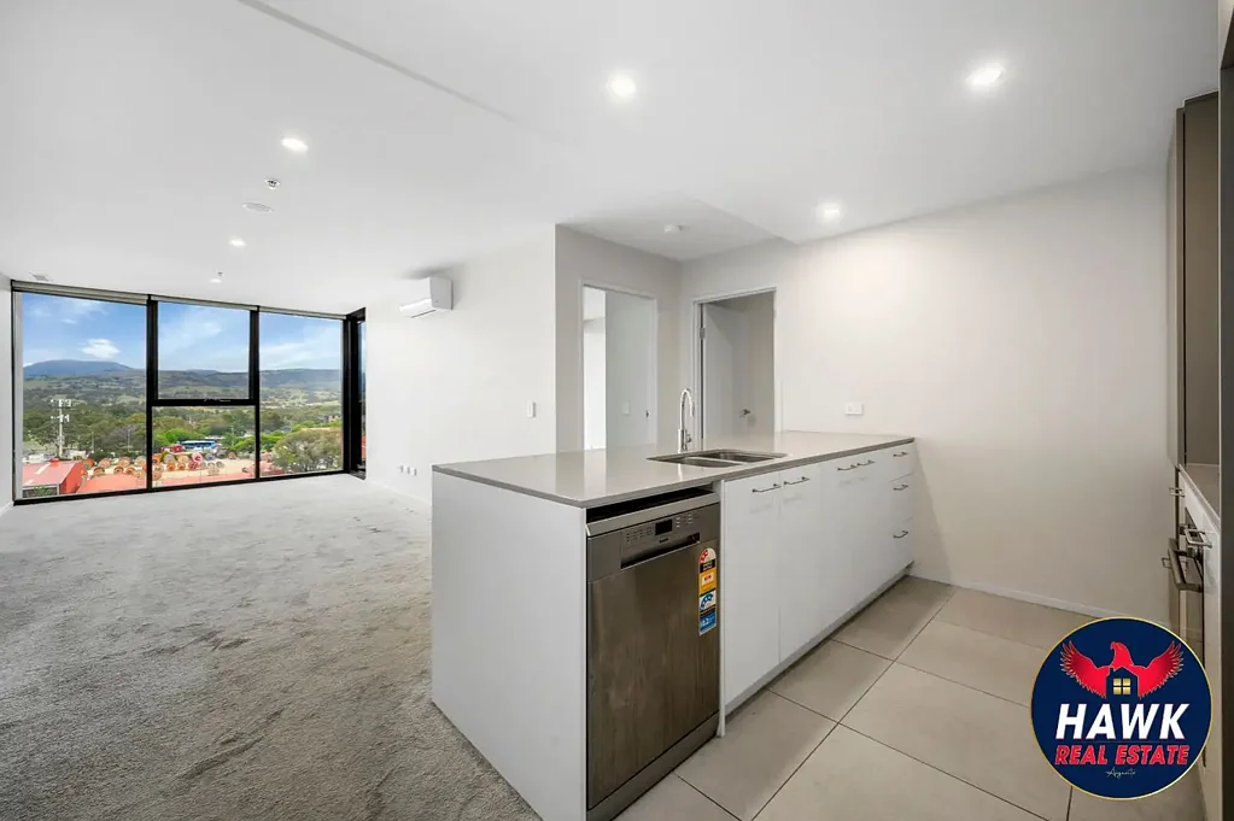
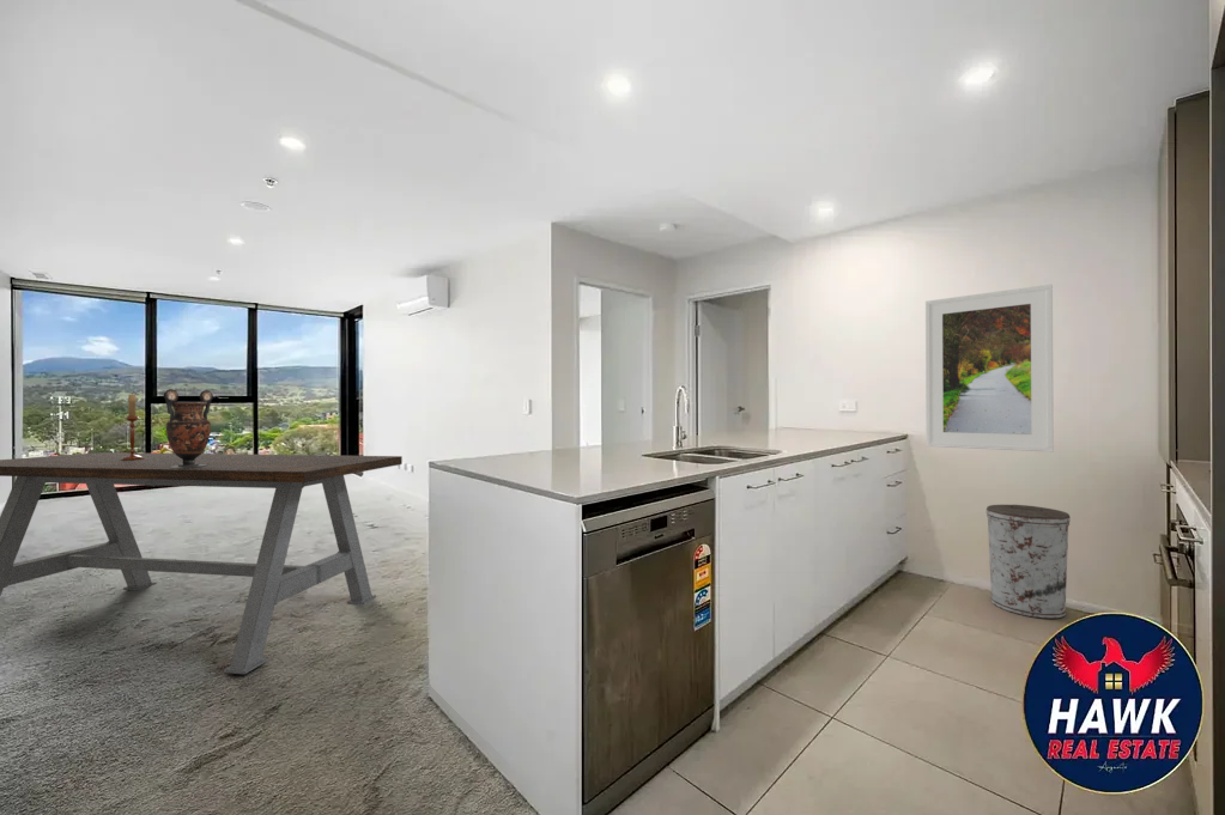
+ candlestick (132, 425)
+ trash can (1026, 555)
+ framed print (984, 371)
+ dining table (182, 560)
+ vase (188, 427)
